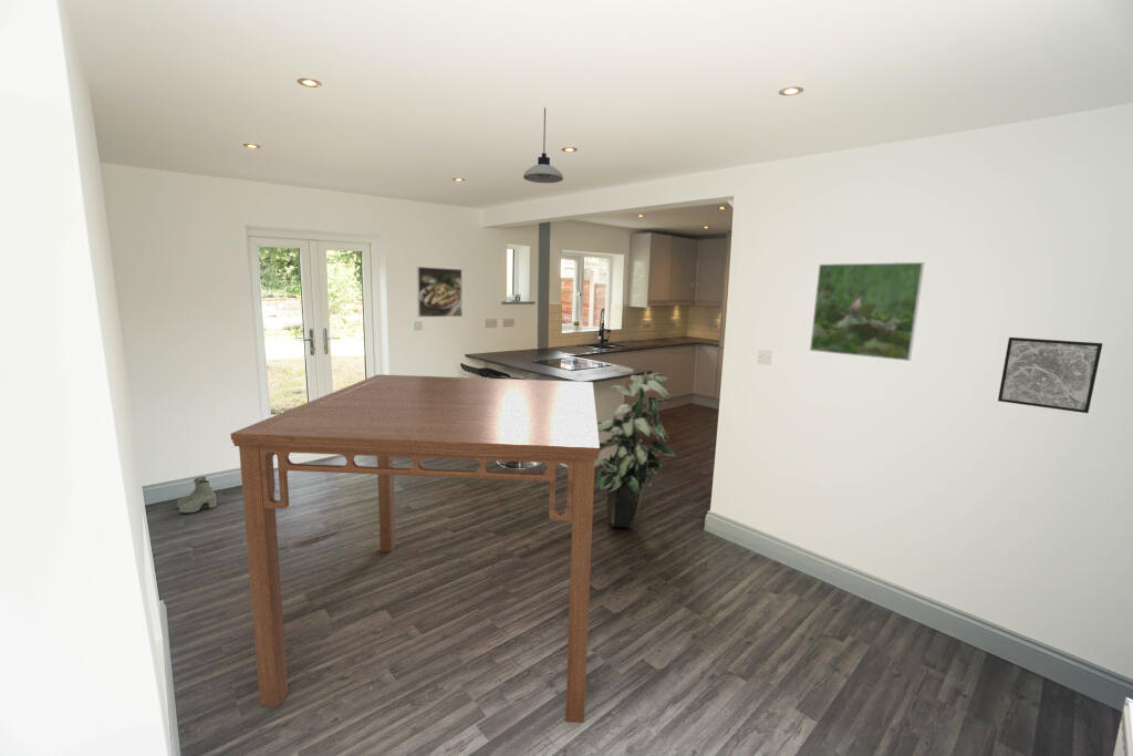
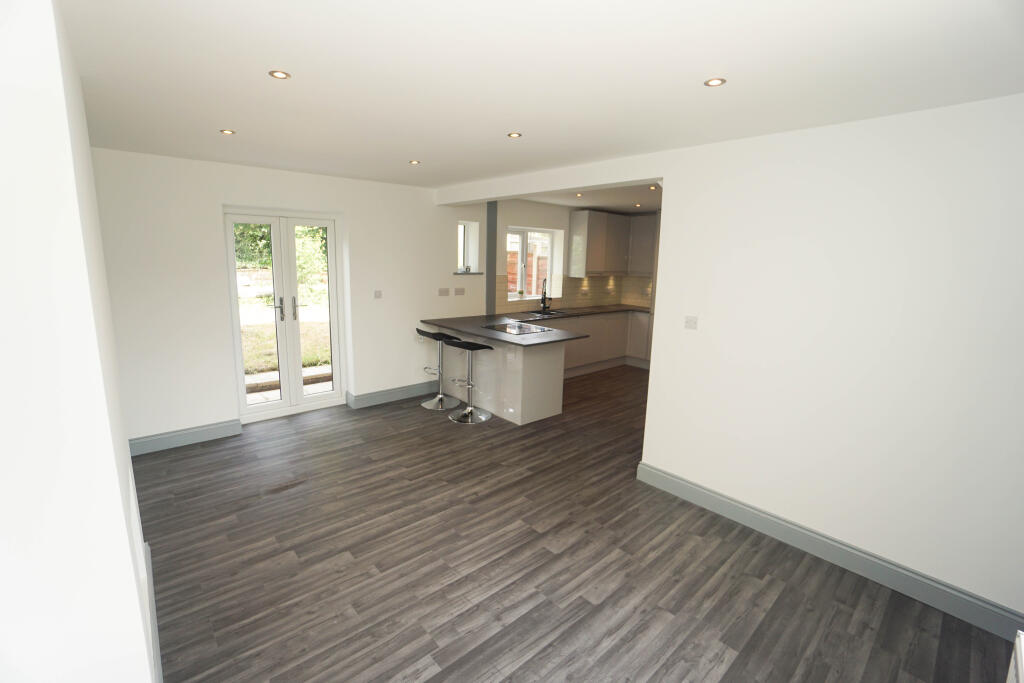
- dining table (464, 477)
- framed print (439, 292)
- indoor plant (628, 446)
- wall art (1047, 373)
- boots (196, 494)
- pendant light (543, 144)
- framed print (862, 310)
